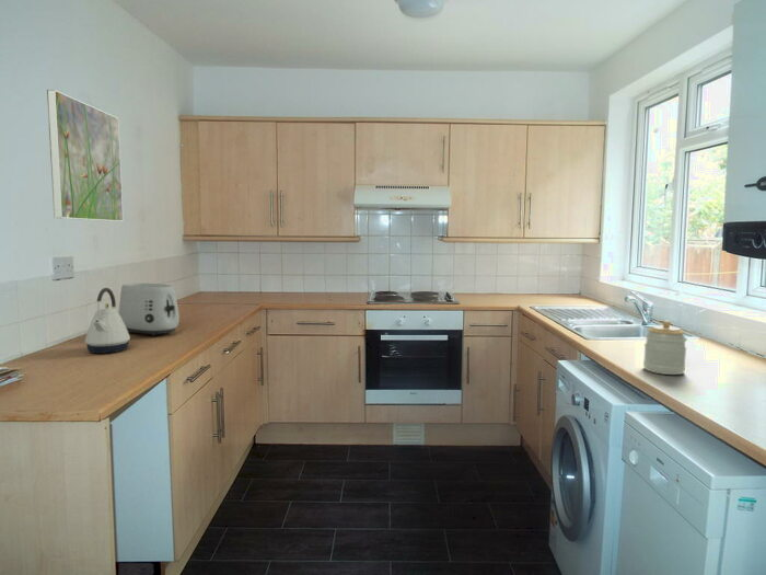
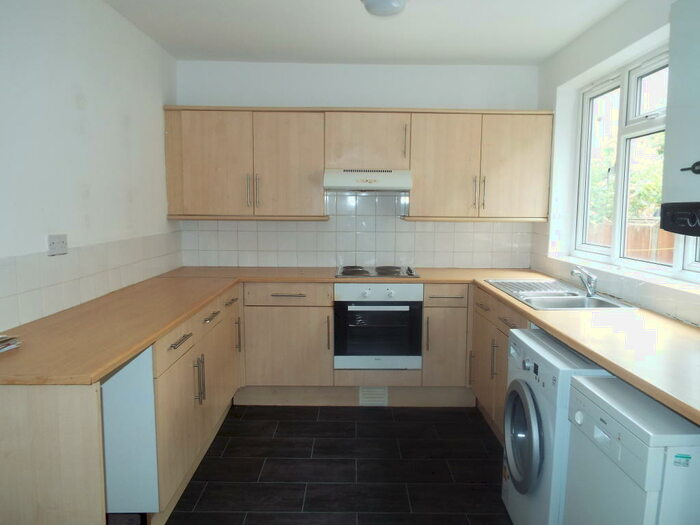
- toaster (148, 309)
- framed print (89, 163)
- kettle (106, 319)
- jar (664, 345)
